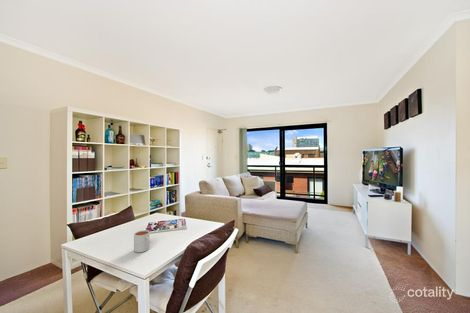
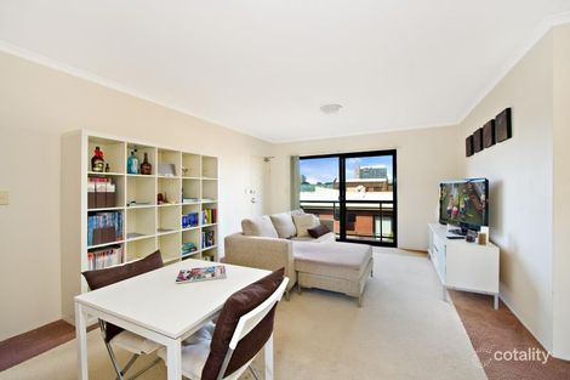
- mug (143, 241)
